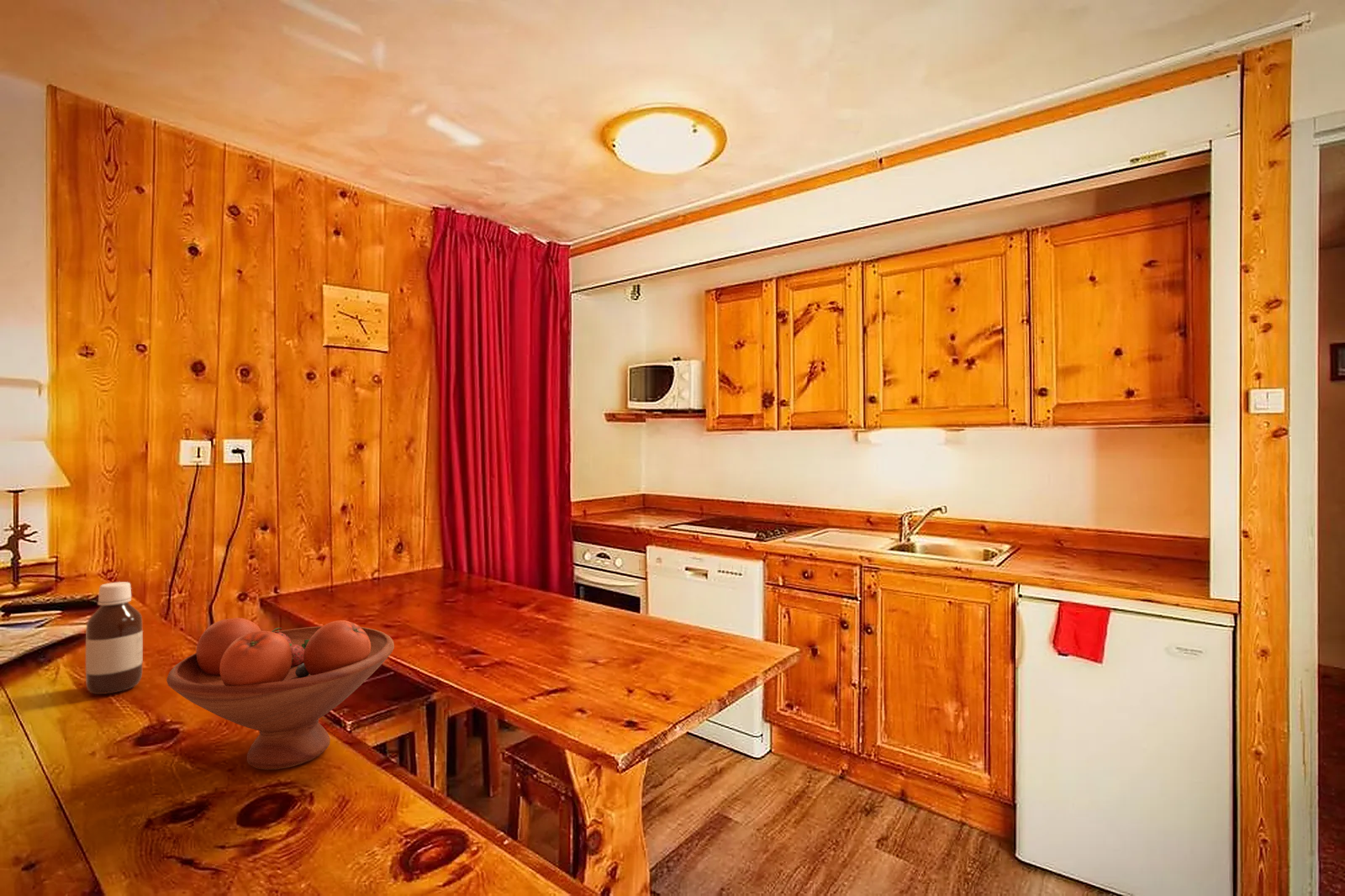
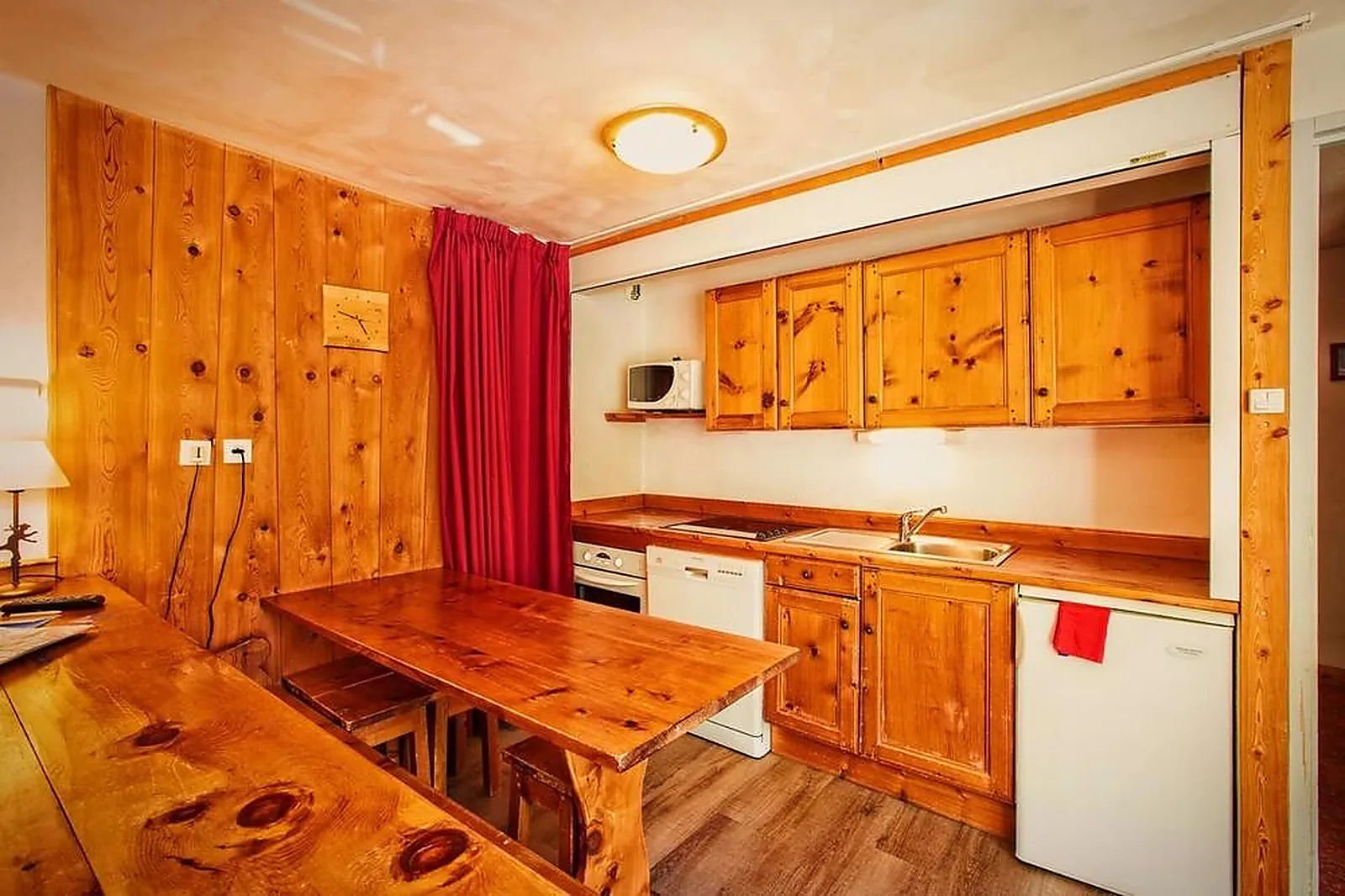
- fruit bowl (289, 683)
- bottle (114, 635)
